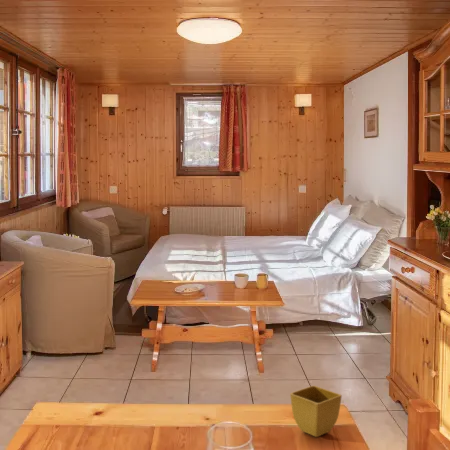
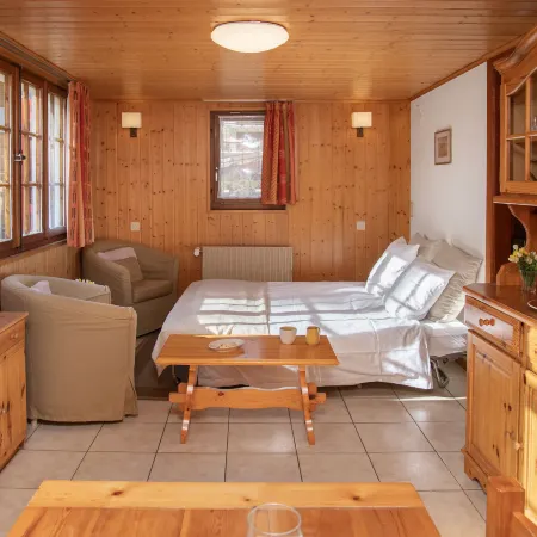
- flower pot (315, 412)
